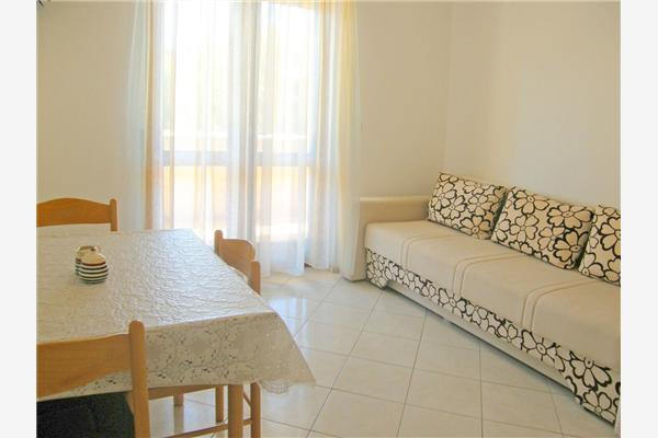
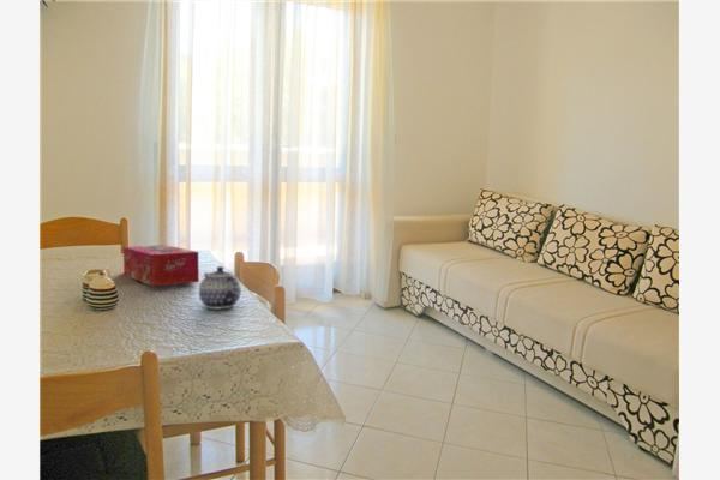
+ teapot (220, 286)
+ tissue box (160, 263)
